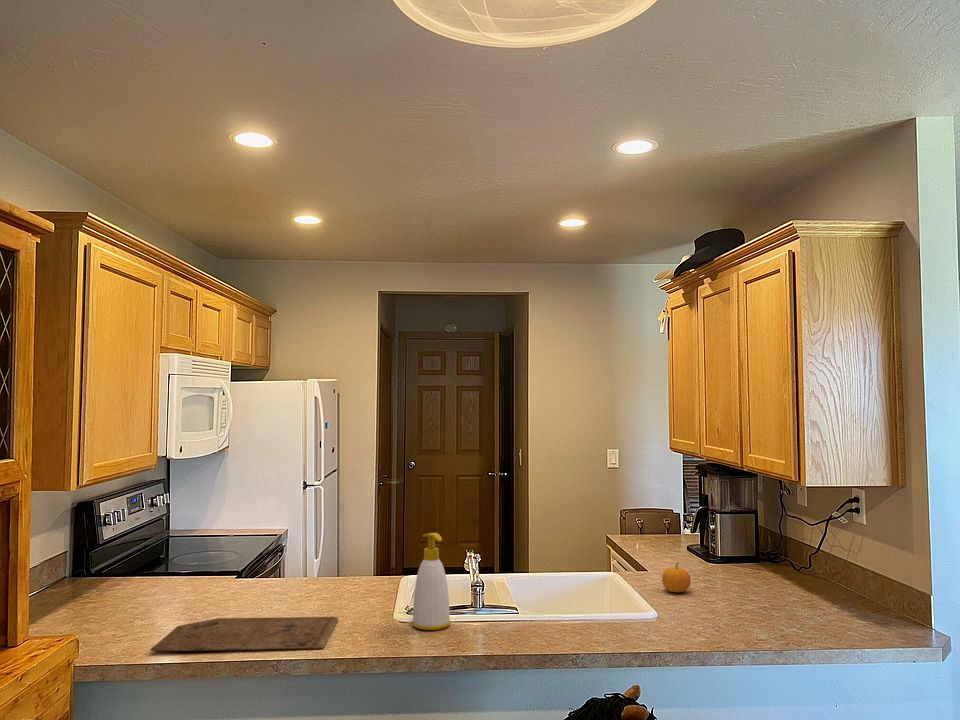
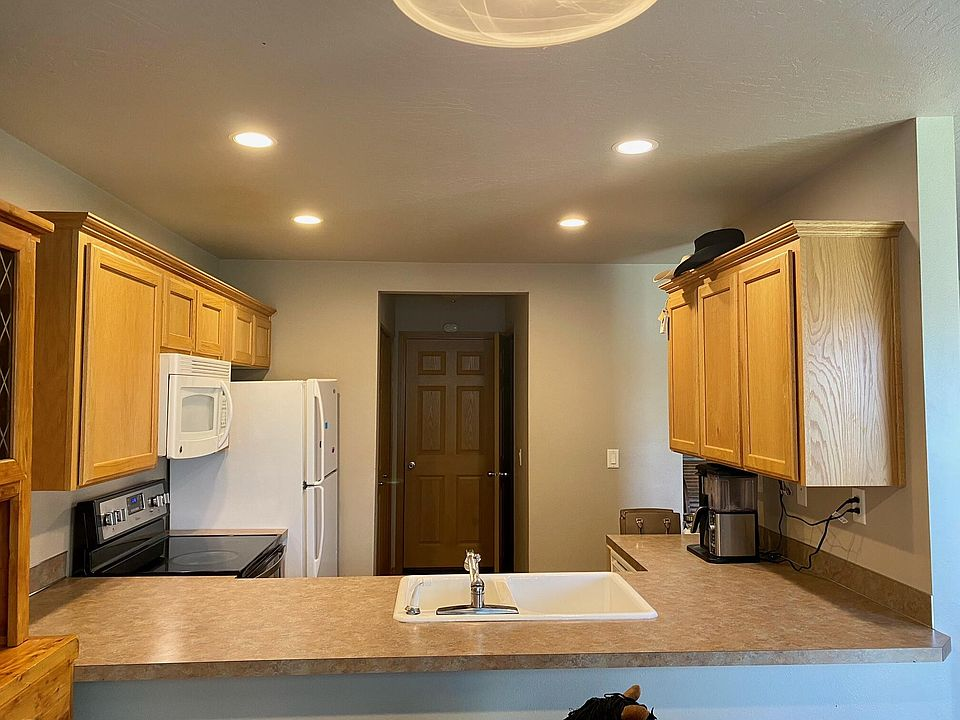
- soap bottle (431, 578)
- fruit (676, 576)
- cutting board (250, 633)
